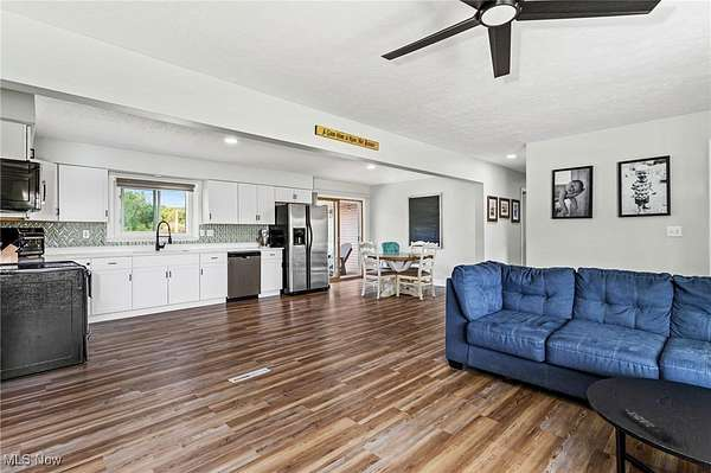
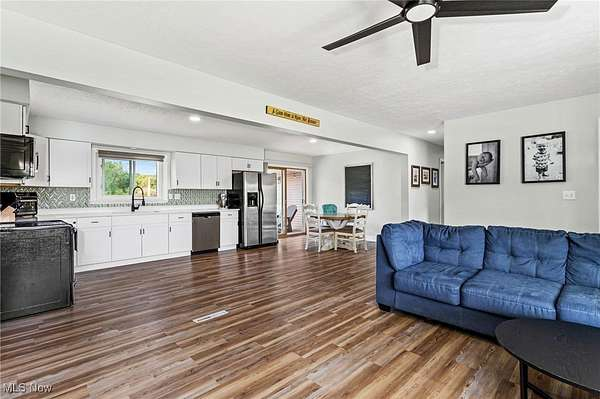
- remote control (643, 423)
